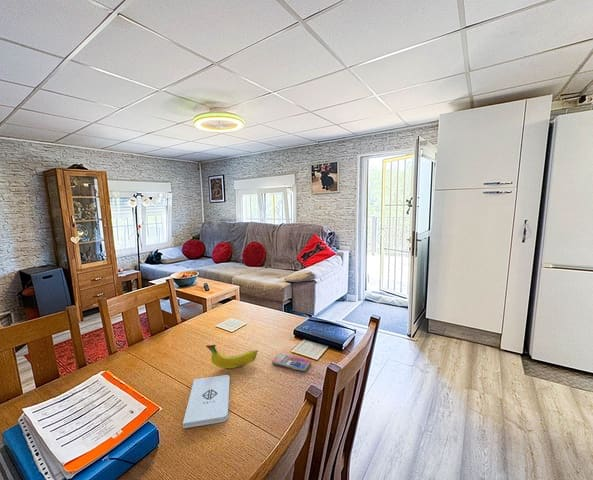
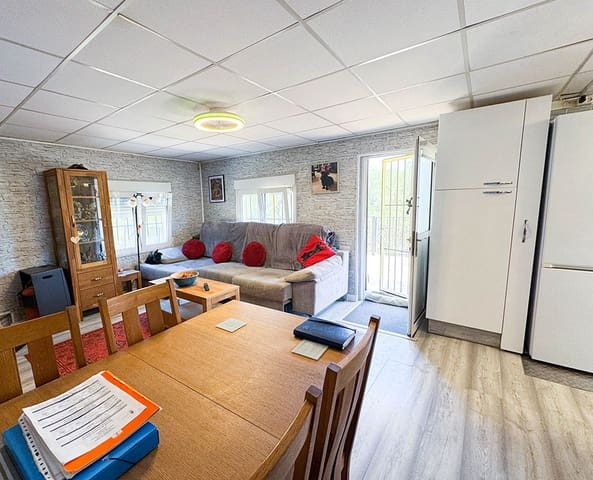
- notepad (209, 398)
- smartphone (291, 361)
- fruit (232, 356)
